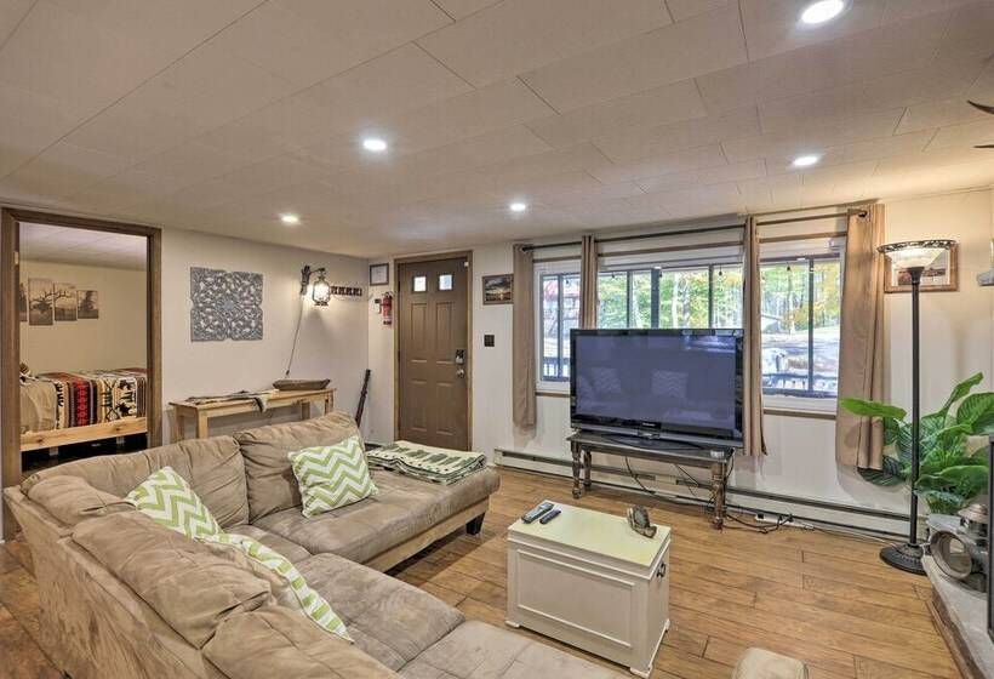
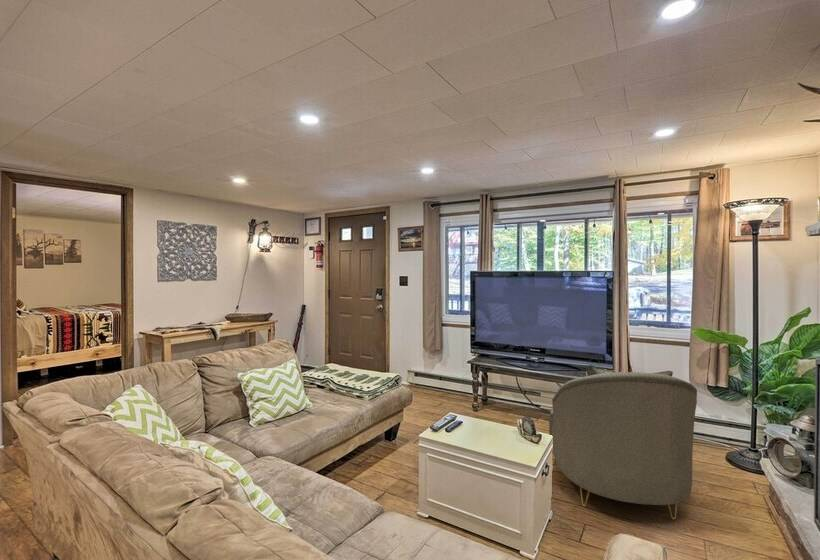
+ armchair (620, 427)
